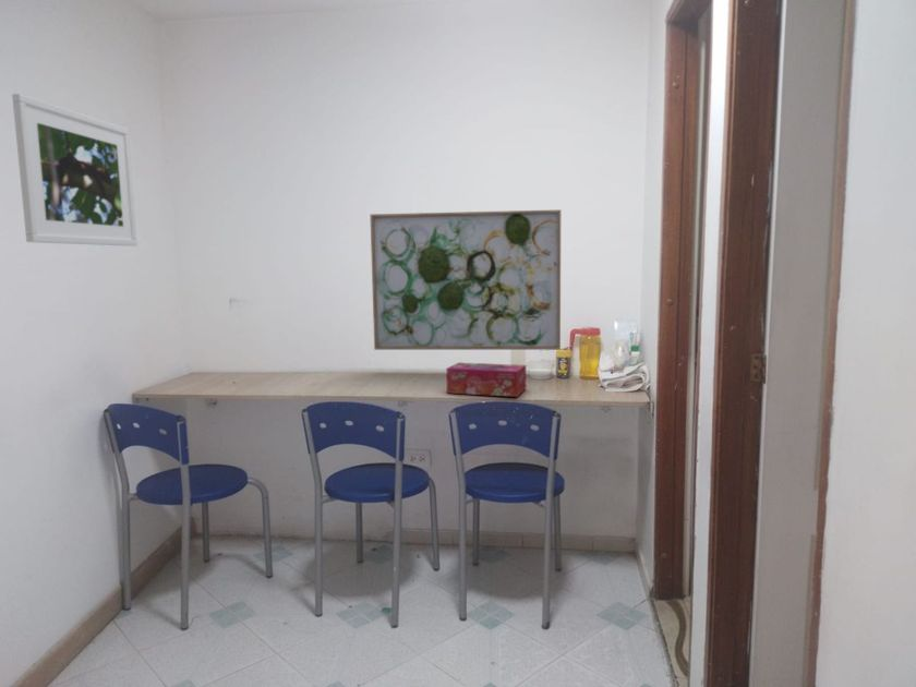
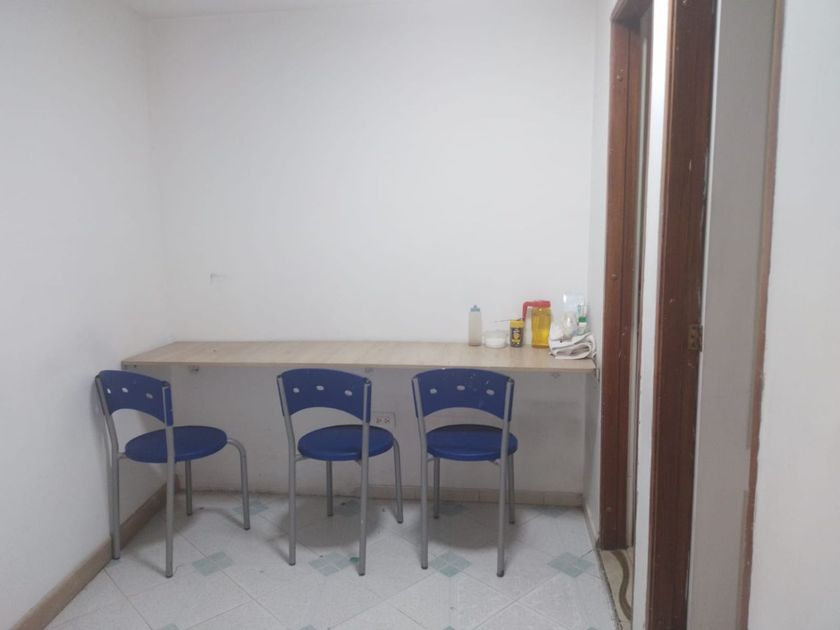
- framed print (82, 179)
- tissue box (486, 378)
- wall art (465, 281)
